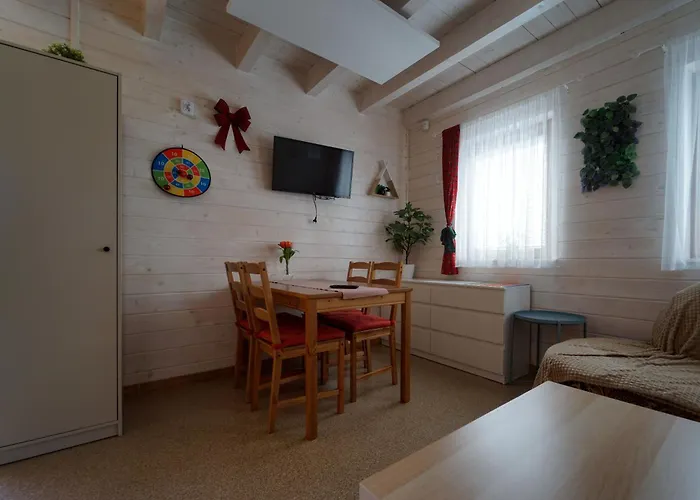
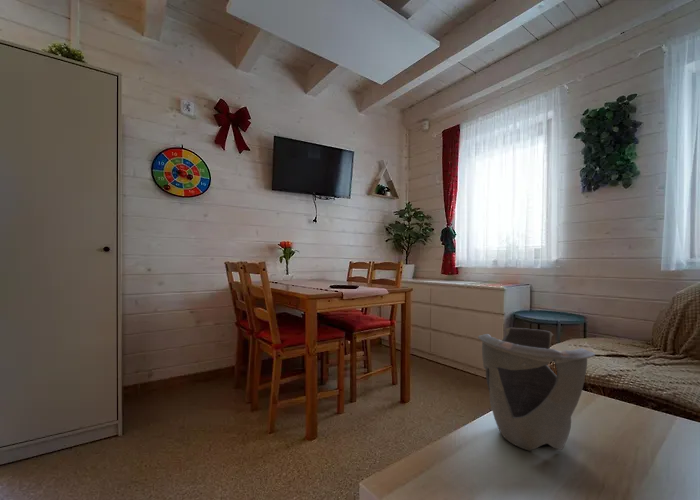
+ decorative bowl (526, 386)
